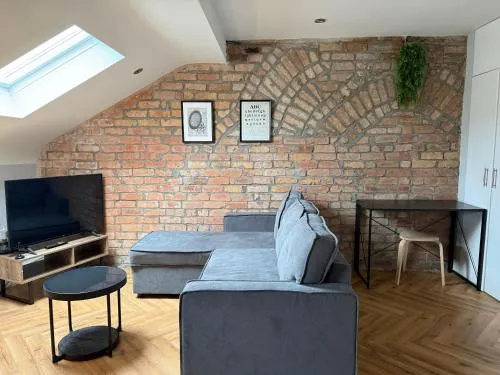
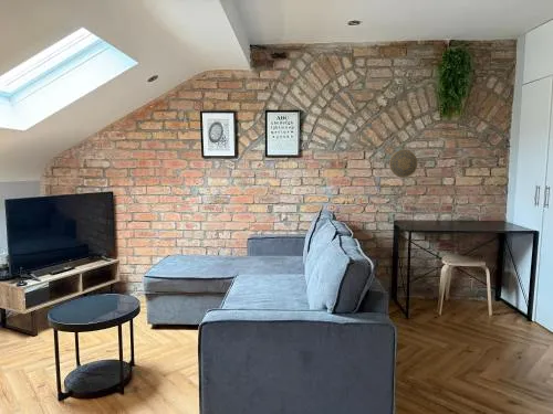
+ decorative plate (404, 163)
